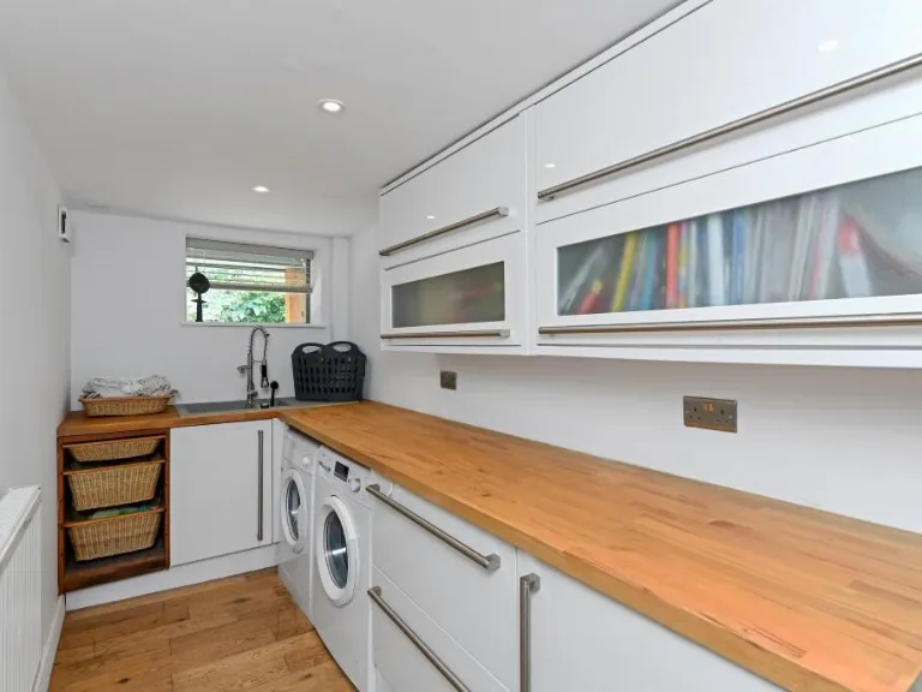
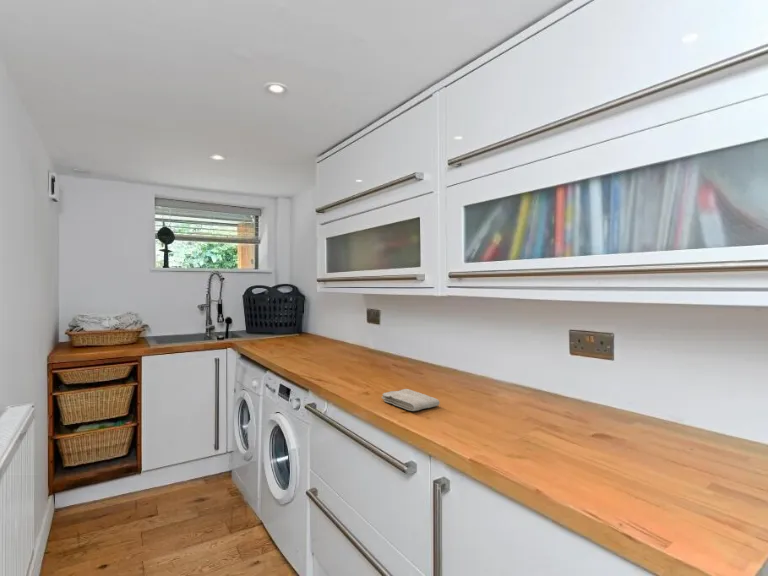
+ washcloth (409, 398)
